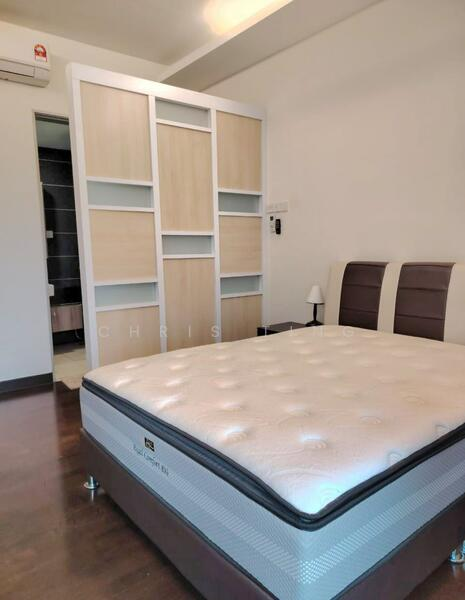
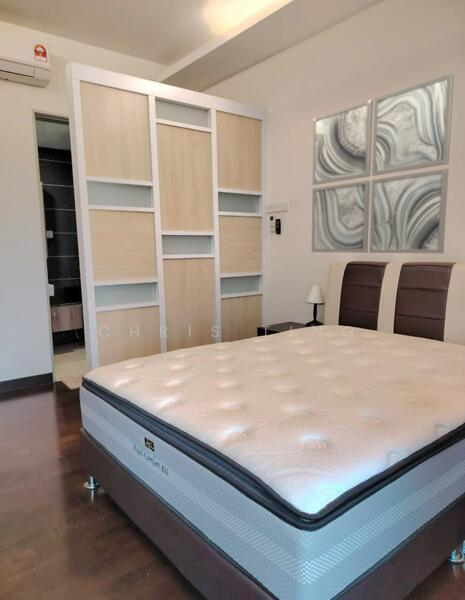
+ wall art (368, 176)
